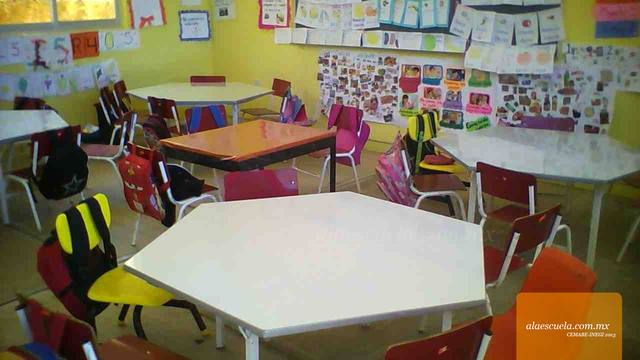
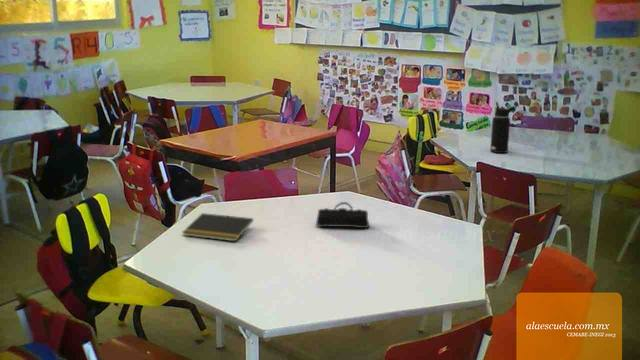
+ notepad (218, 226)
+ water bottle (503, 127)
+ pencil case (342, 214)
